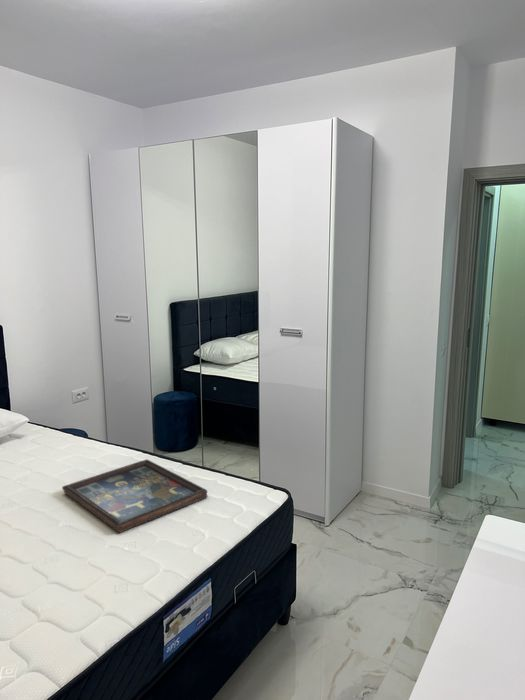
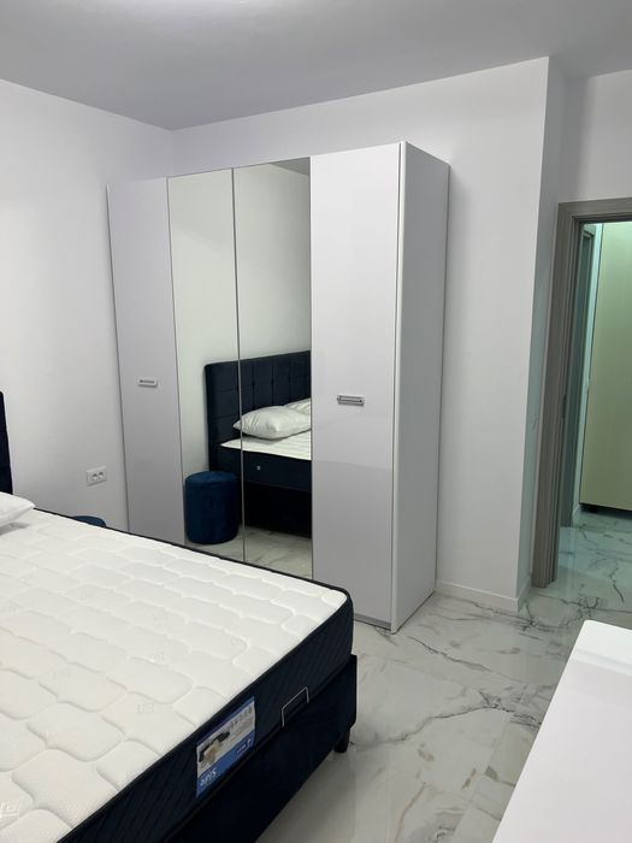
- decorative tray (134, 490)
